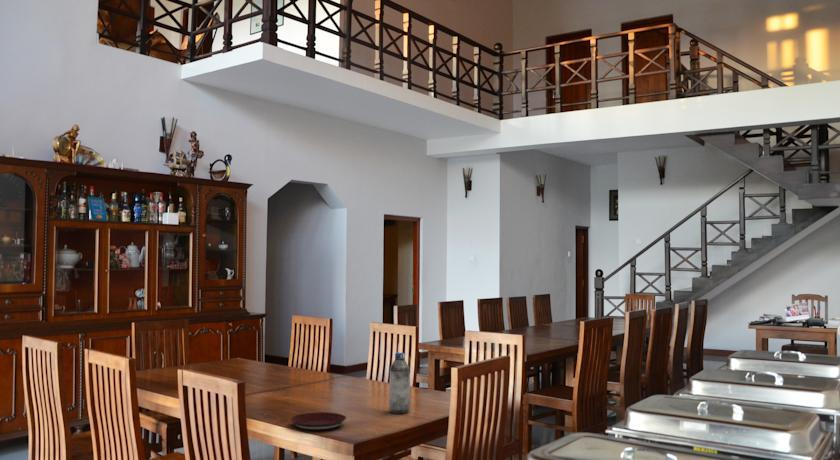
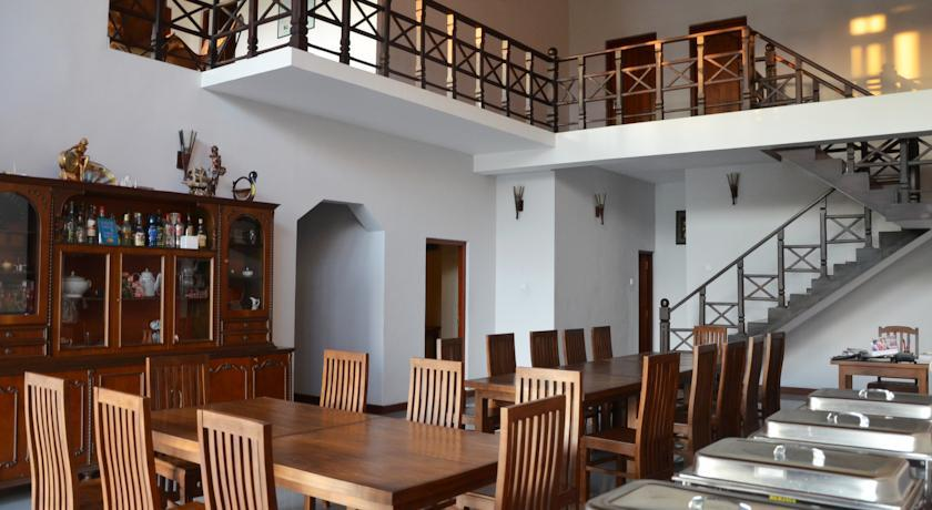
- water bottle (399, 382)
- plate (318, 422)
